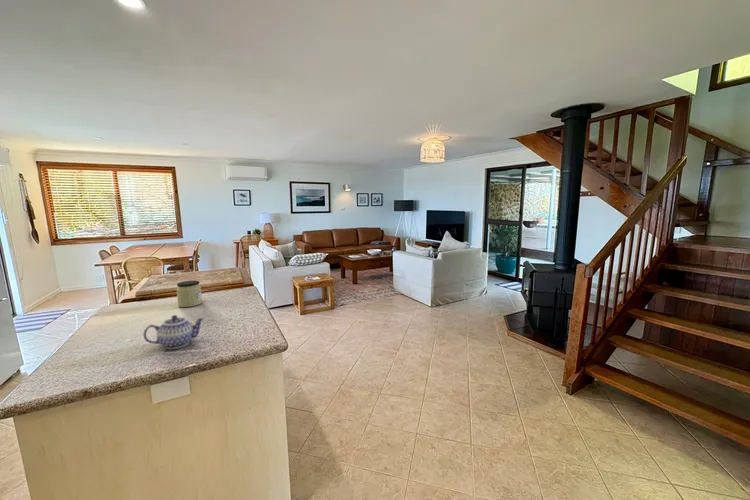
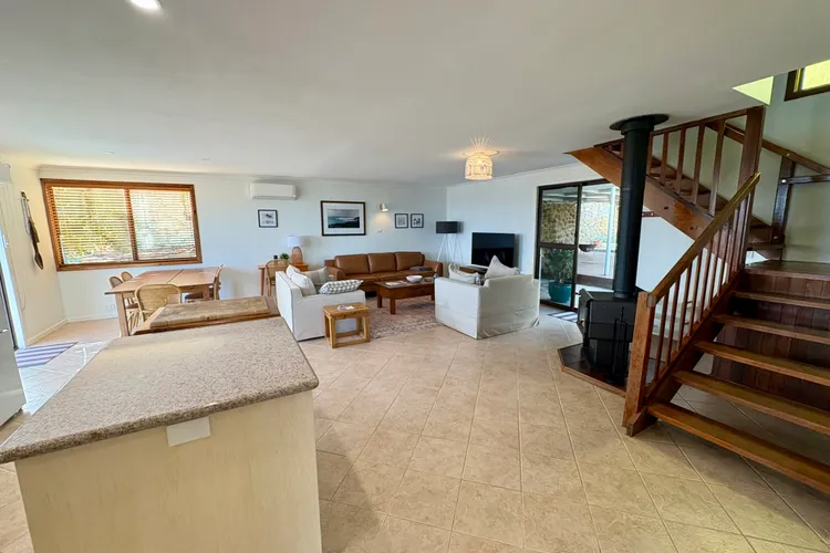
- teapot (175, 330)
- jar (189, 293)
